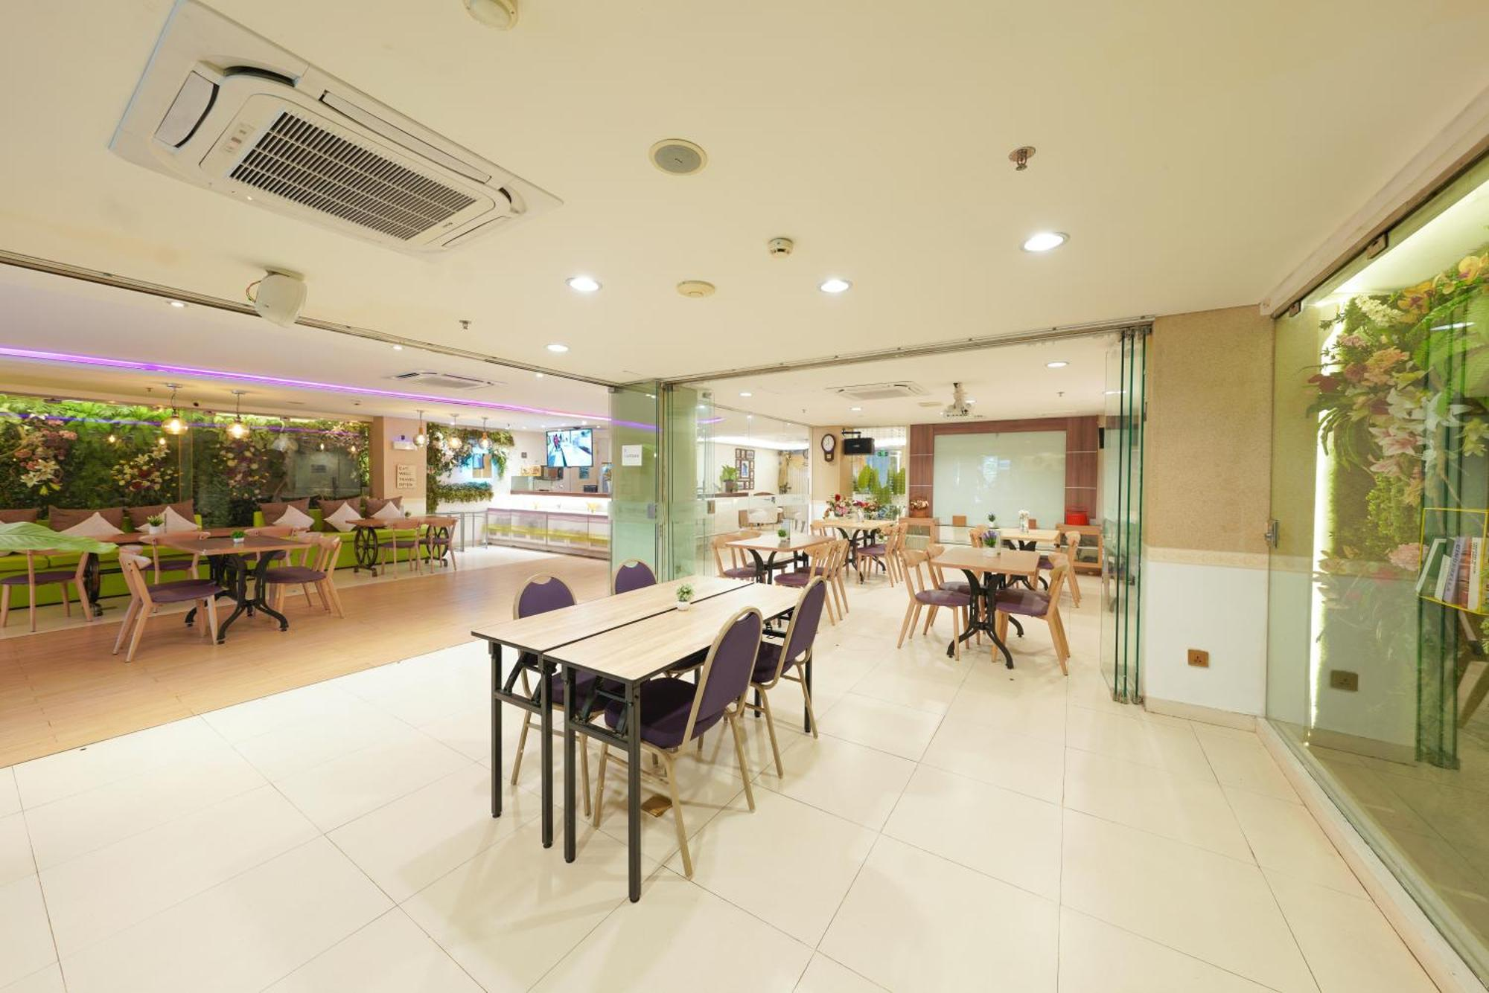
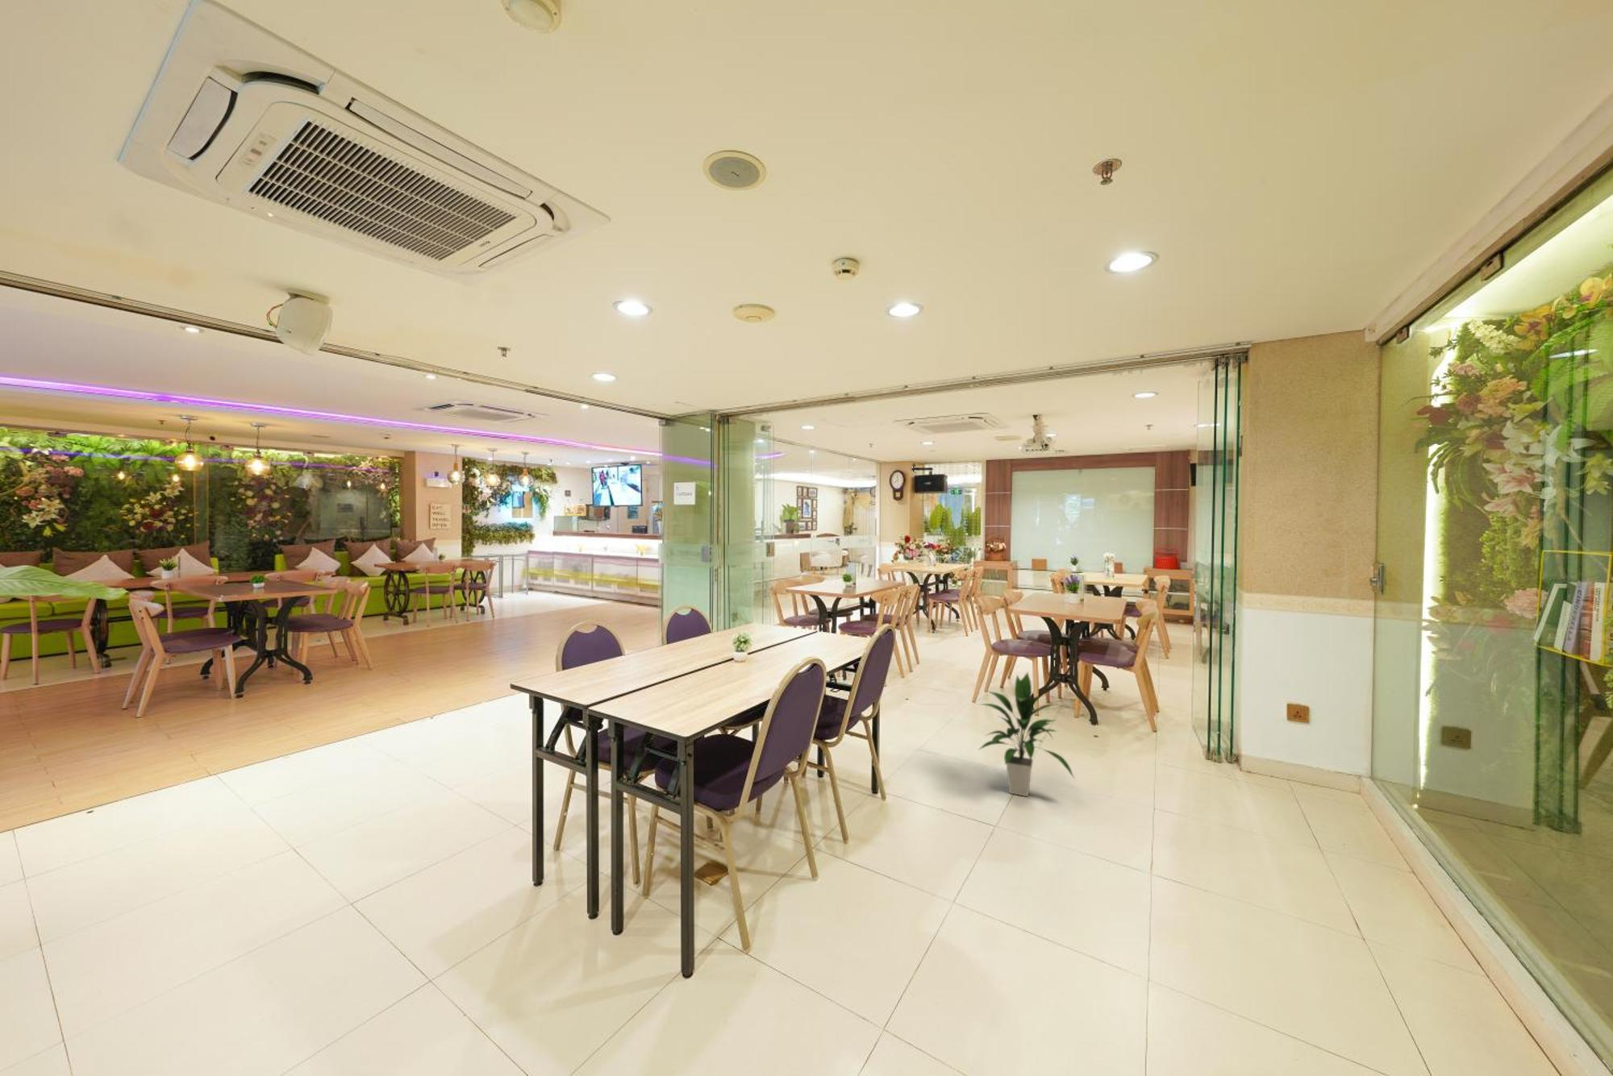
+ indoor plant (1023, 735)
